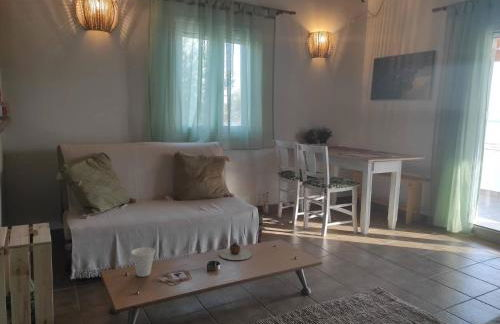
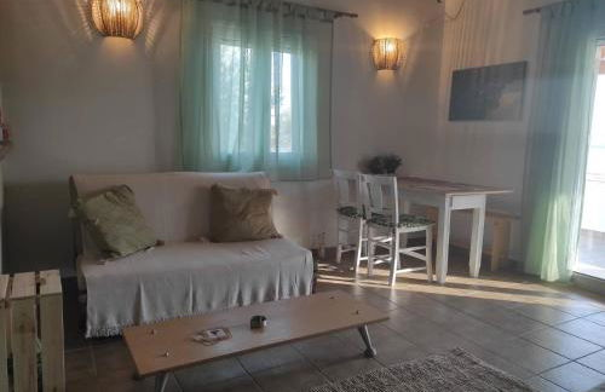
- teapot (235, 247)
- cup (143, 262)
